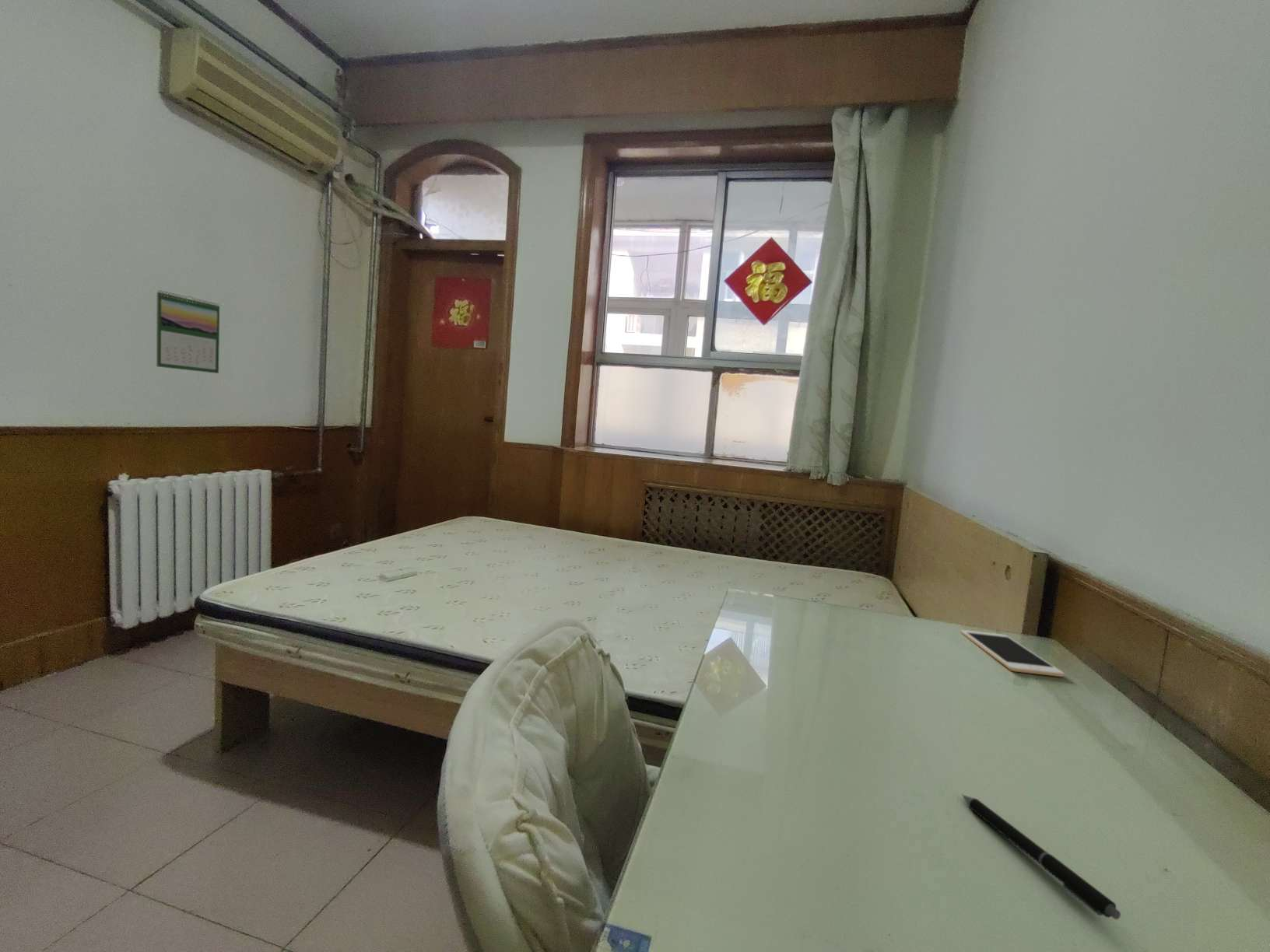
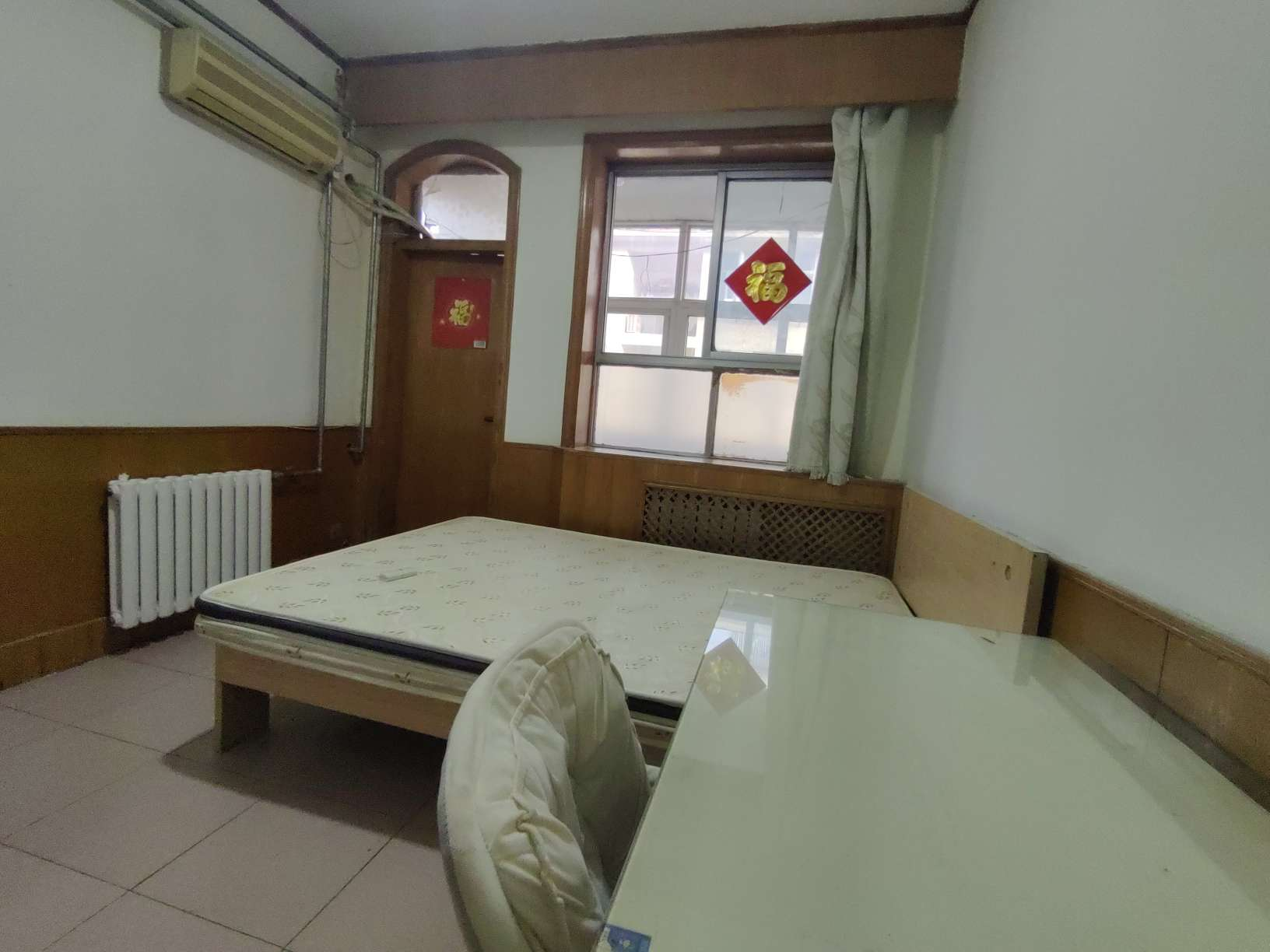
- cell phone (1008, 651)
- pen (1027, 845)
- calendar (189, 333)
